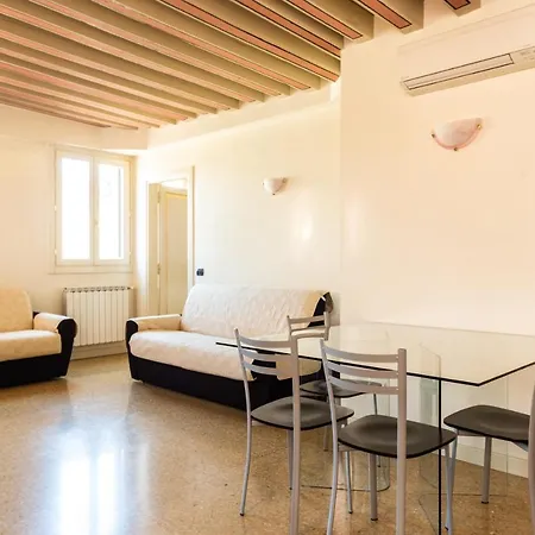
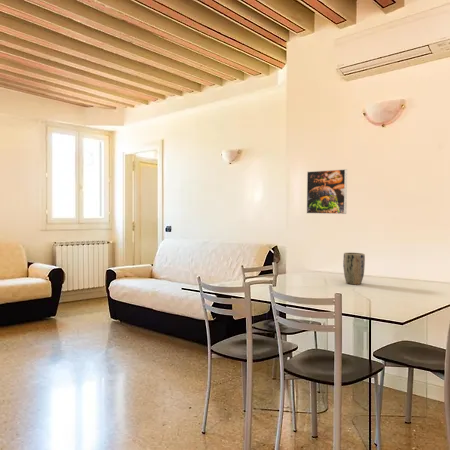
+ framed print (326, 192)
+ plant pot (353, 268)
